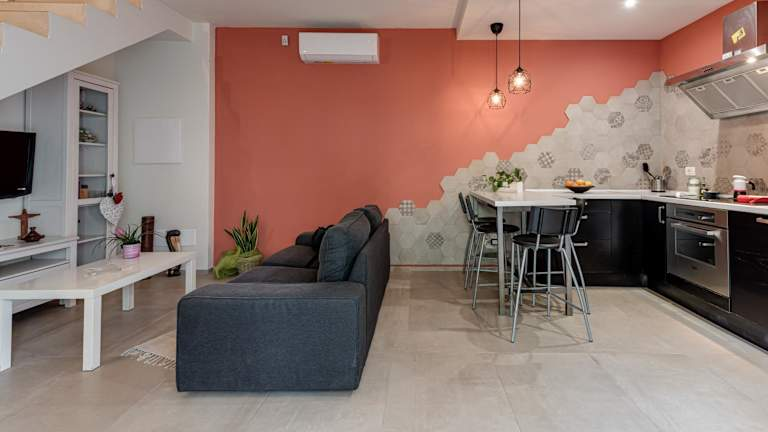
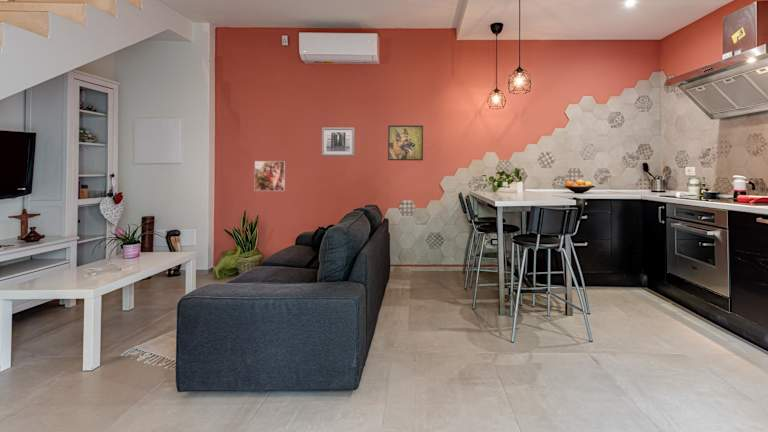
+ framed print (269, 176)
+ wall art (338, 141)
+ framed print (405, 142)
